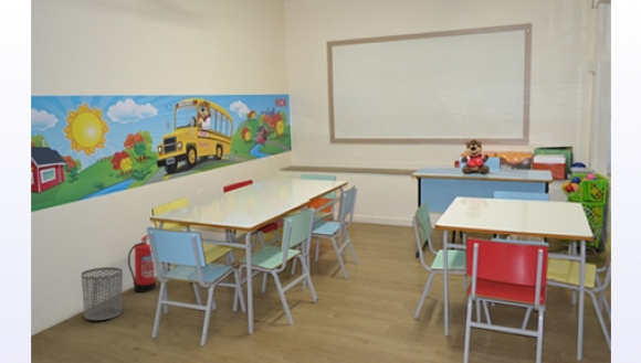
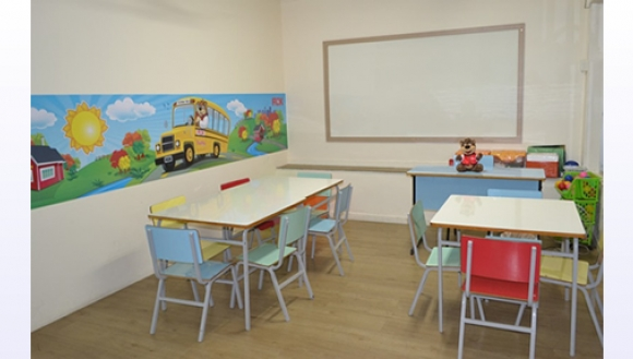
- waste bin (102, 293)
- fire extinguisher (140, 263)
